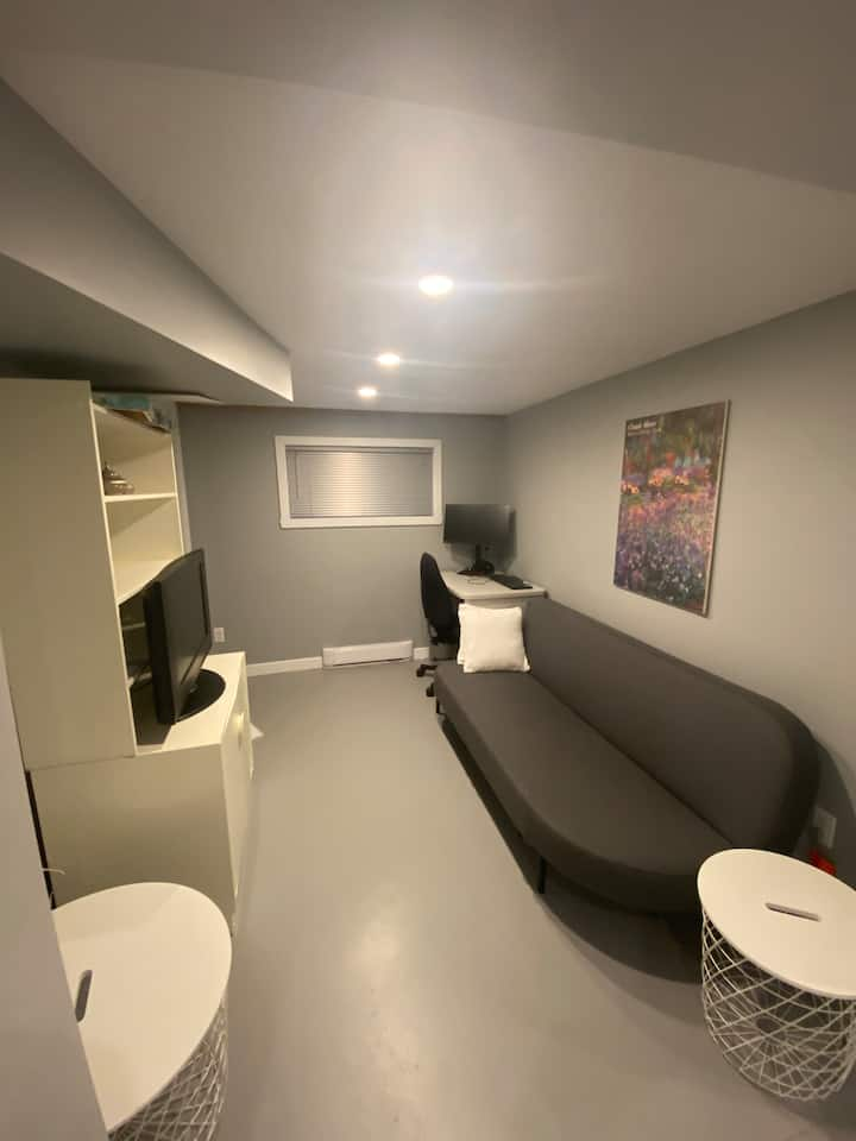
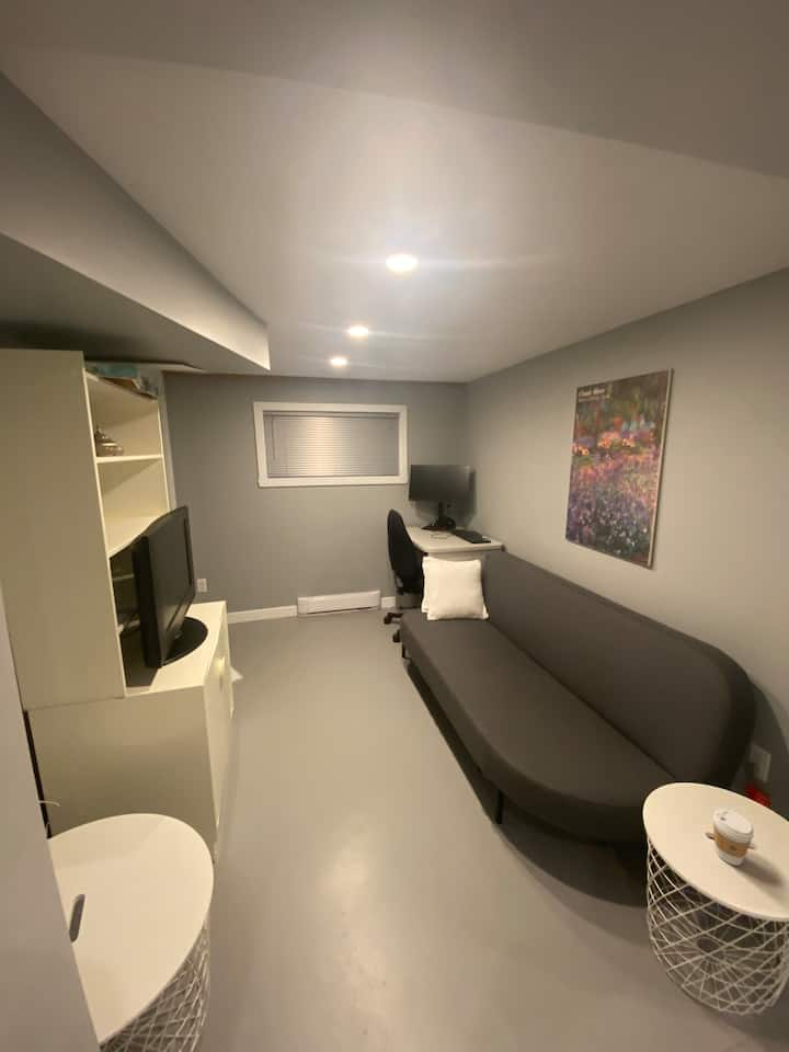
+ coffee cup (731, 836)
